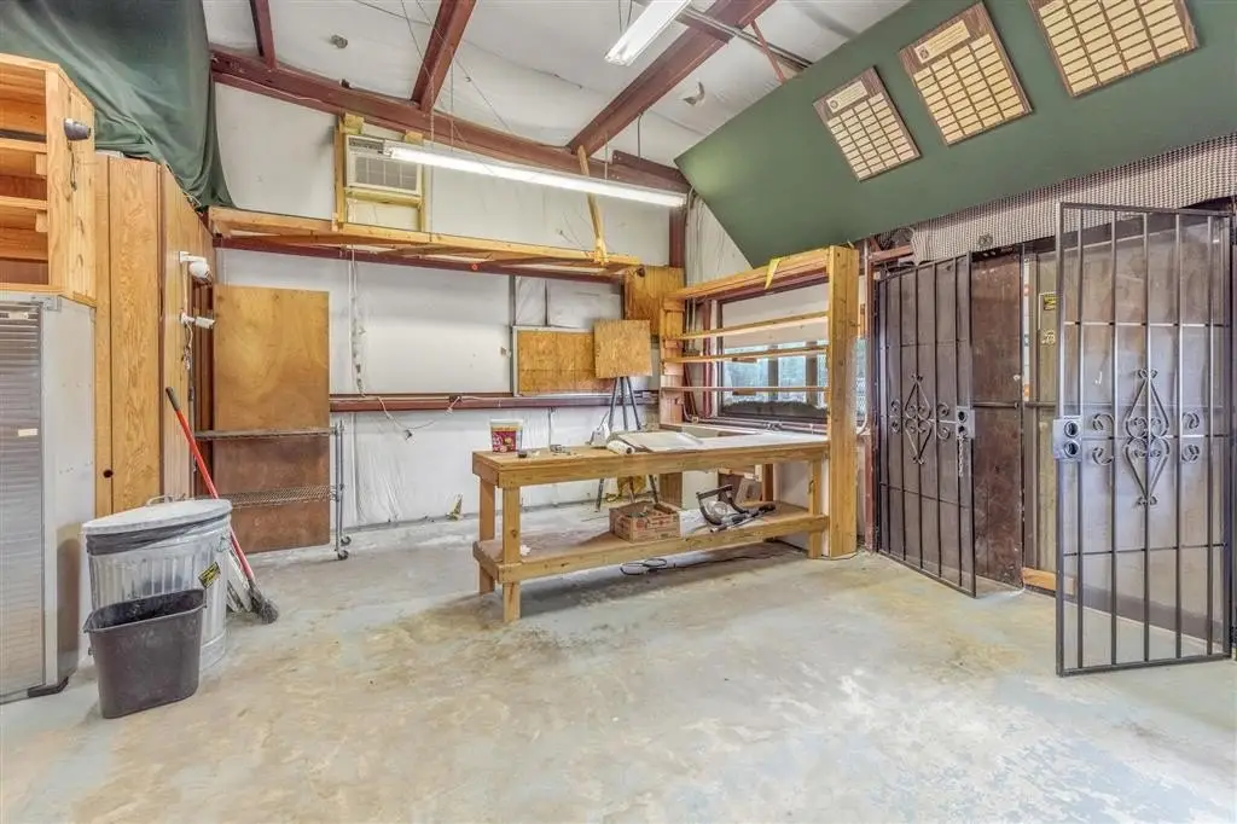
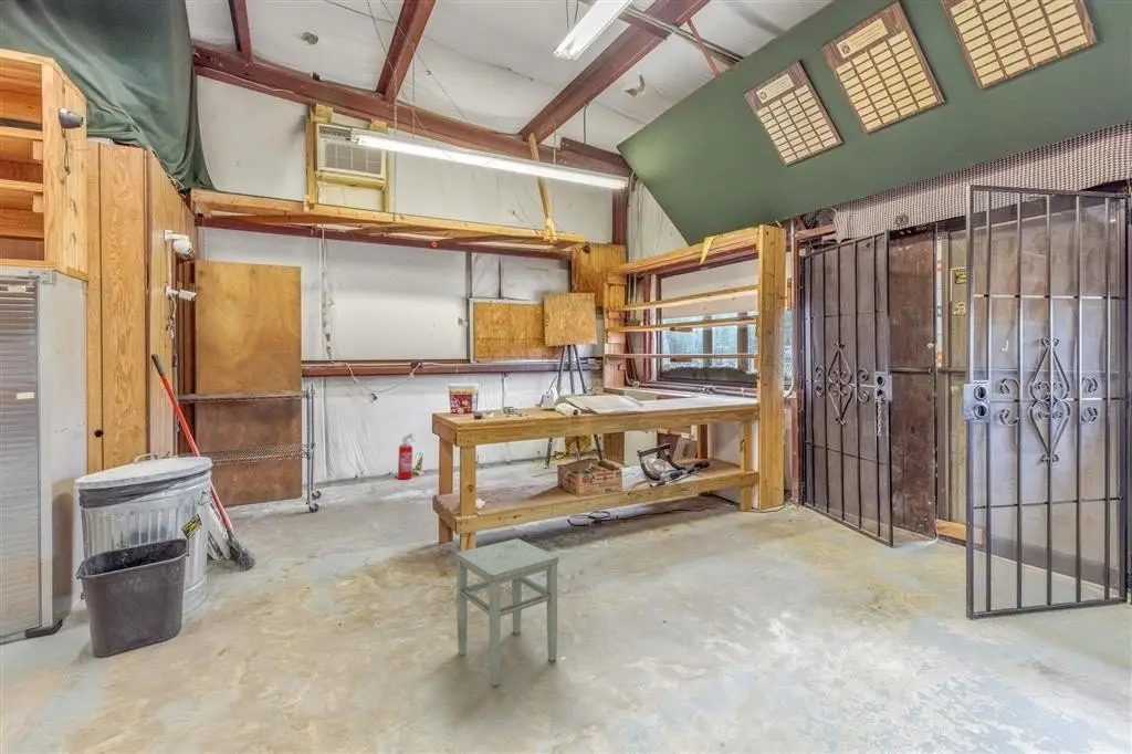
+ stool (506, 606)
+ fire extinguisher (407, 455)
